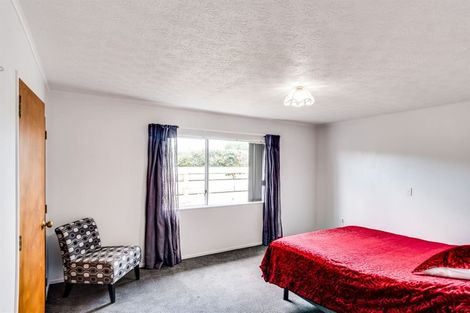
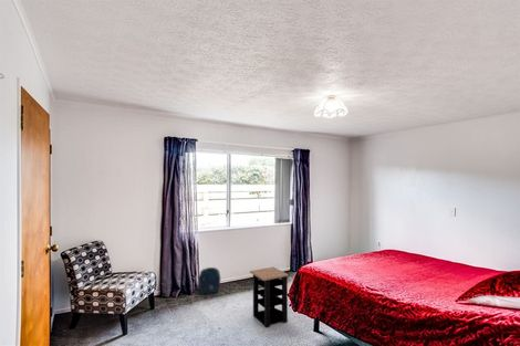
+ backpack (206, 279)
+ side table (269, 295)
